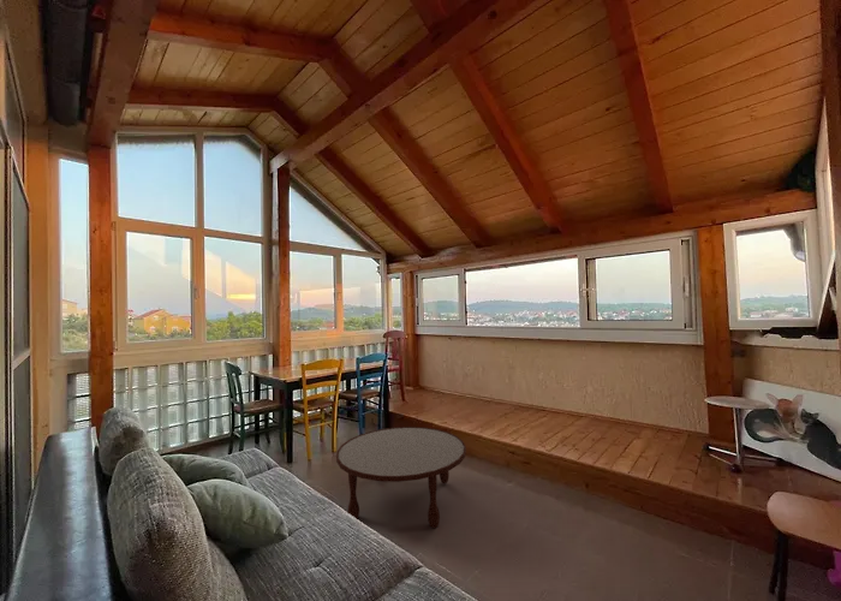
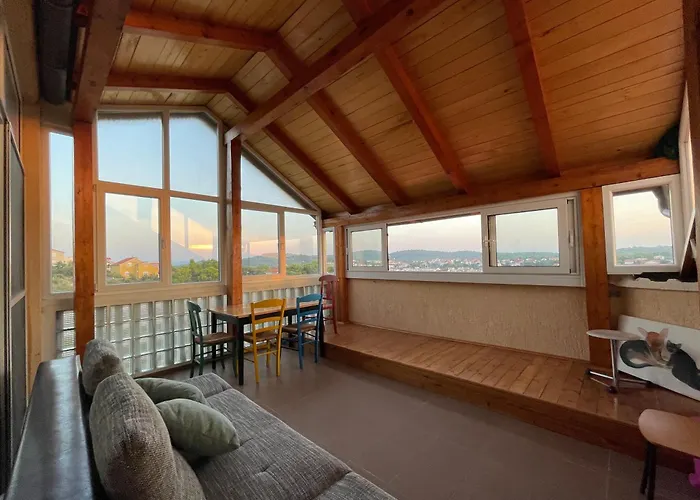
- coffee table (401, 472)
